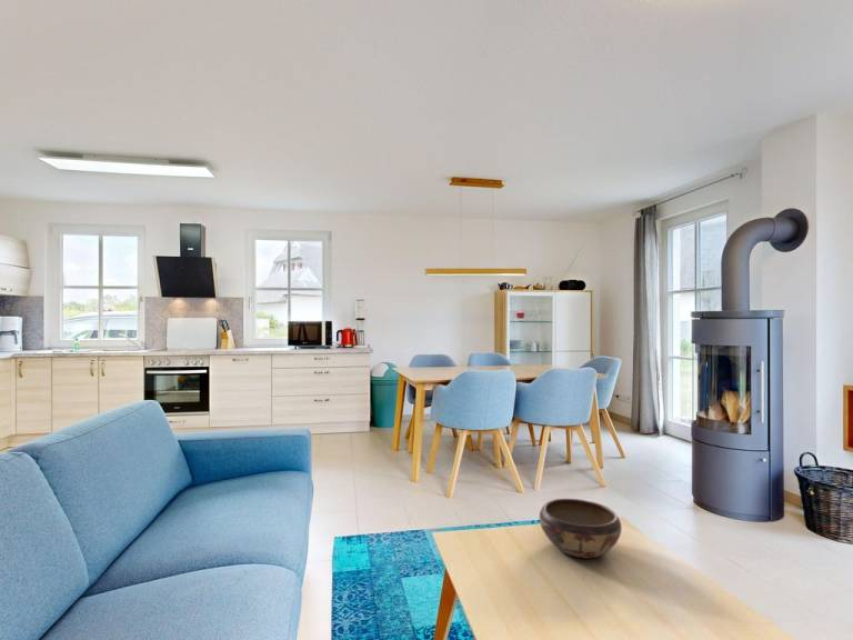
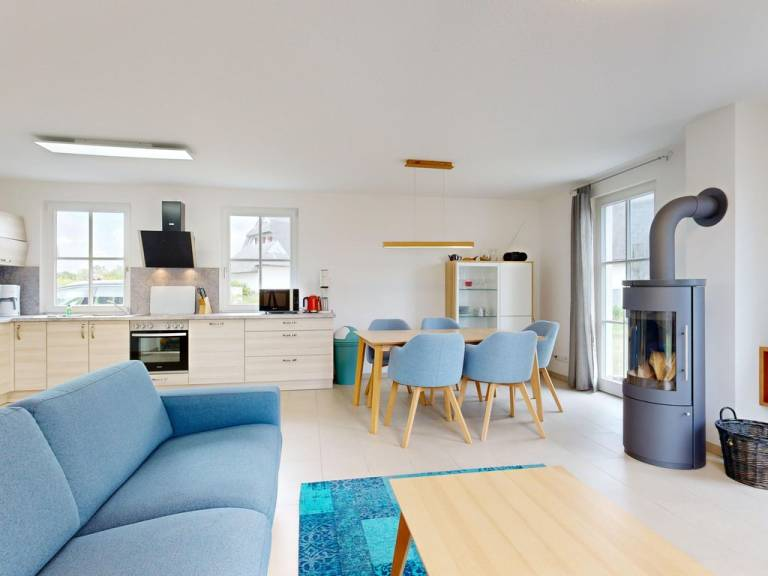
- decorative bowl (579, 529)
